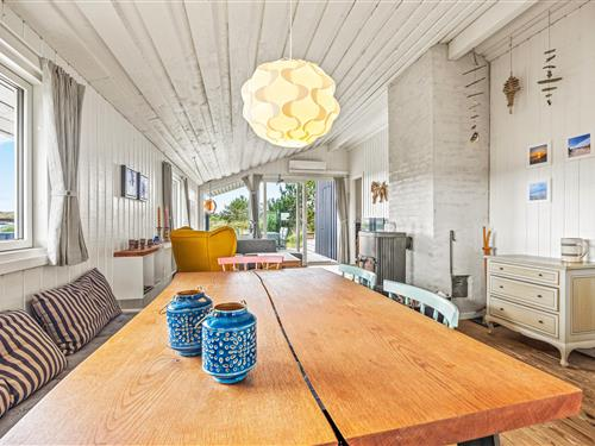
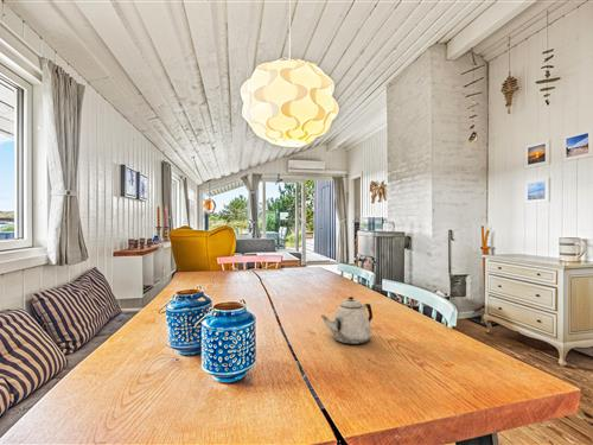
+ teapot (347, 318)
